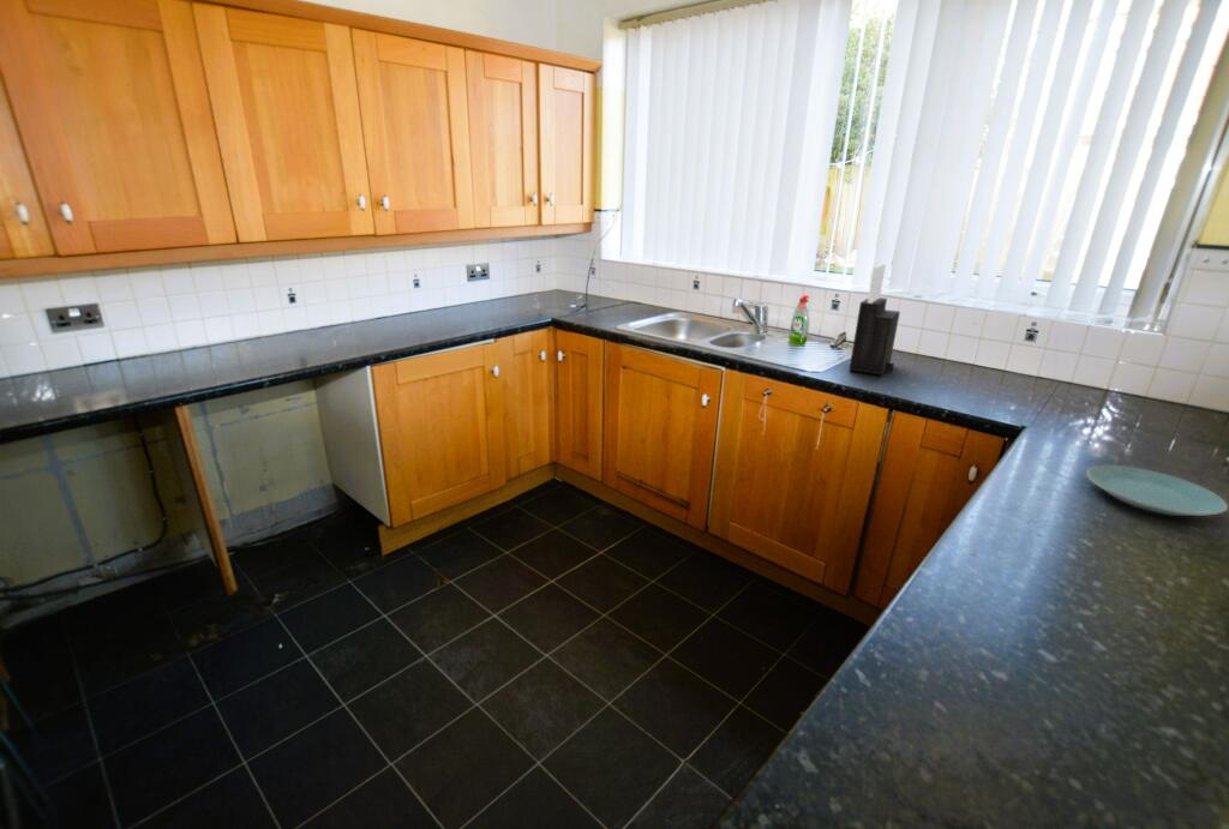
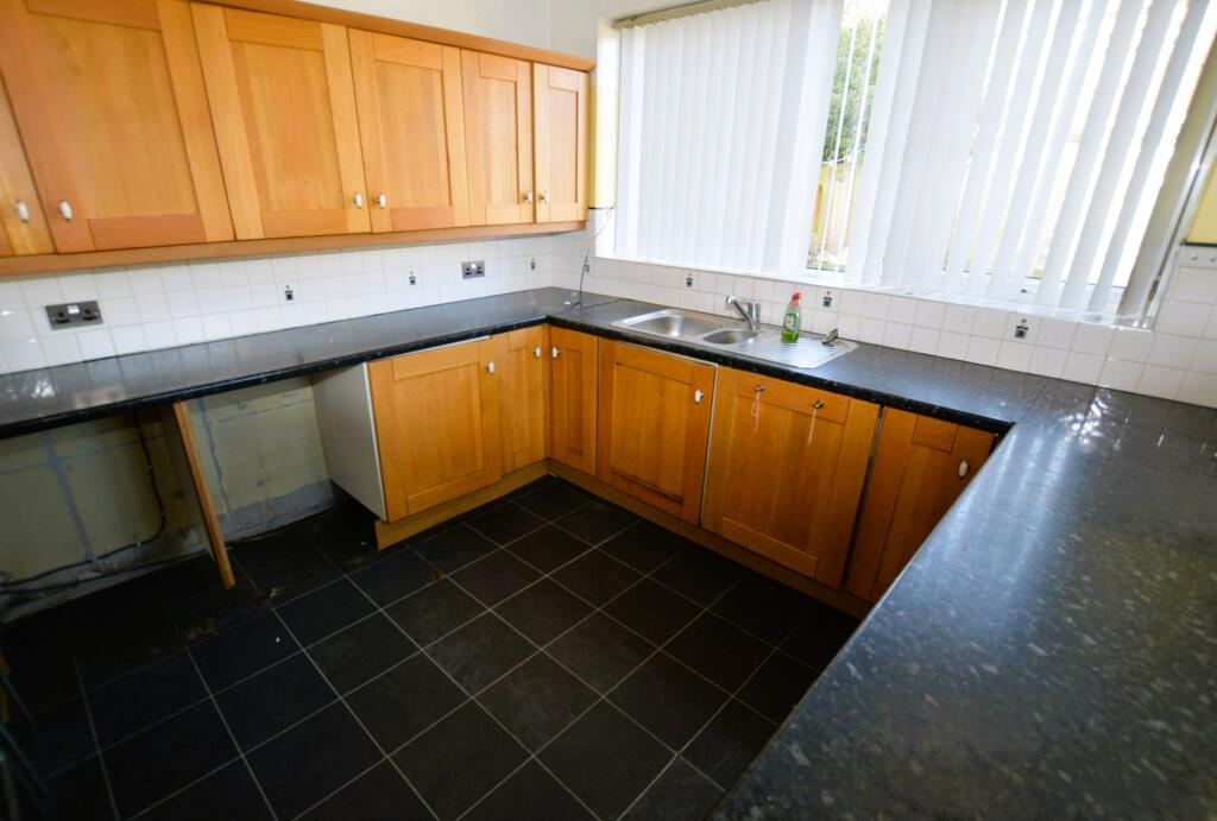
- plate (1151, 492)
- knife block (882, 318)
